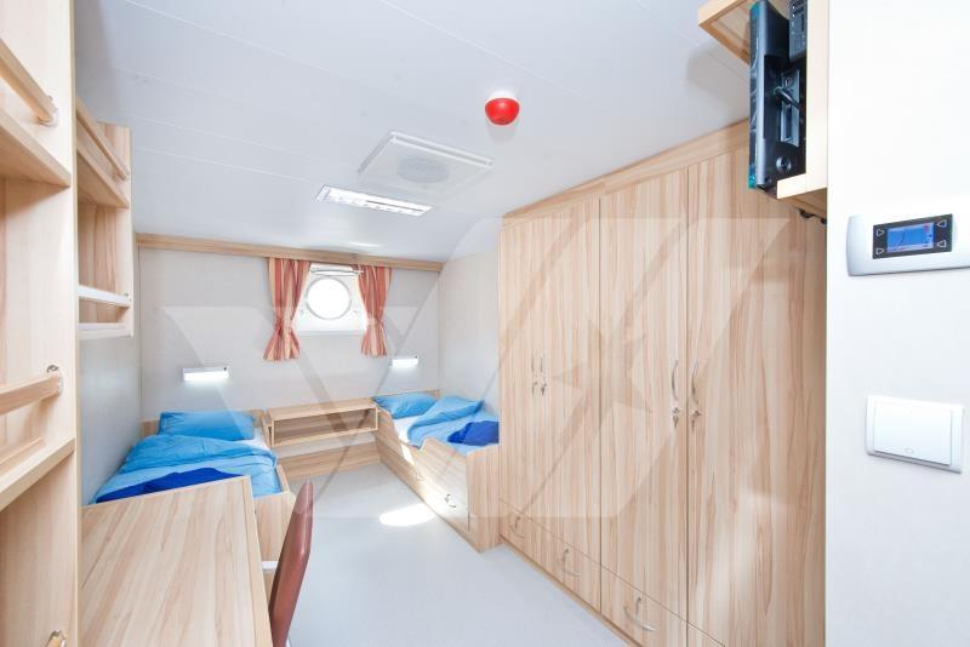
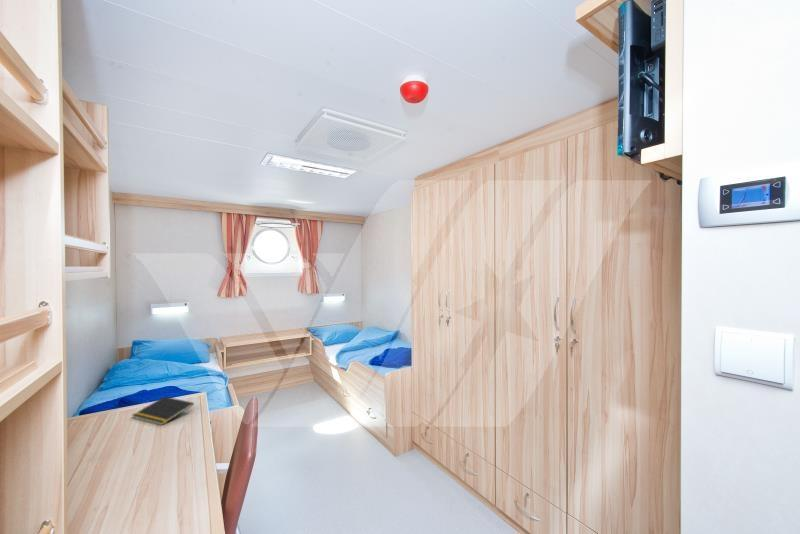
+ notepad (163, 409)
